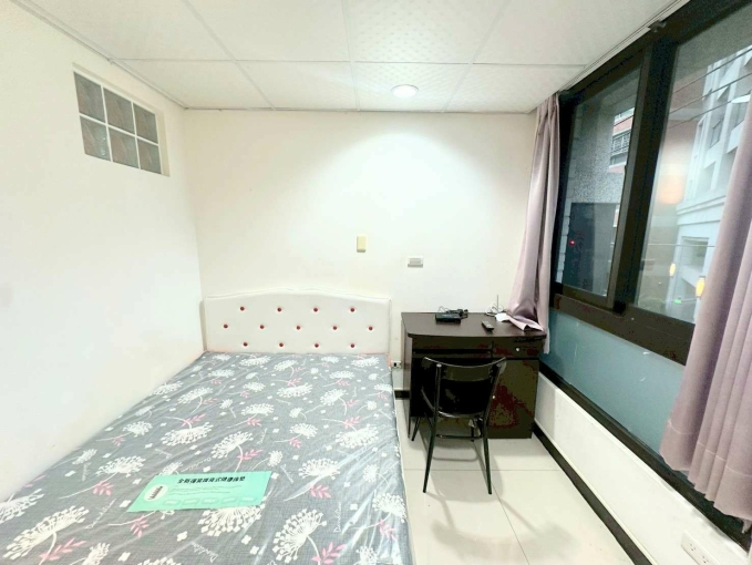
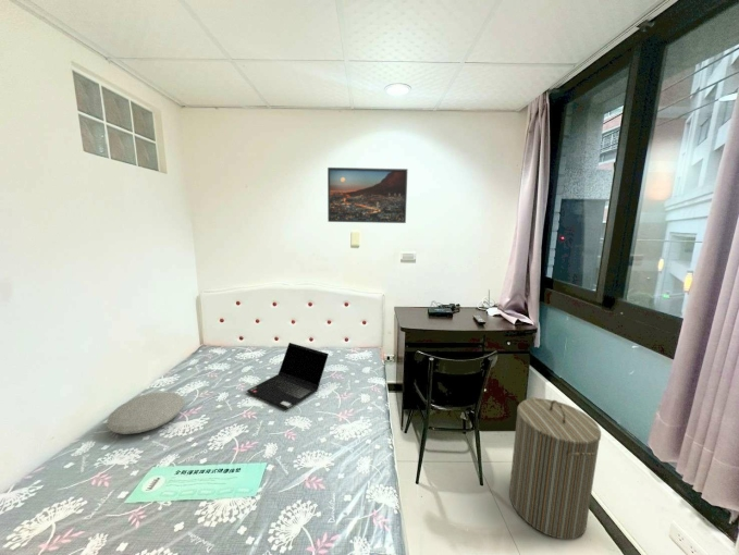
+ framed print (367, 195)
+ laundry hamper (552, 456)
+ cushion (147, 410)
+ laptop computer (288, 372)
